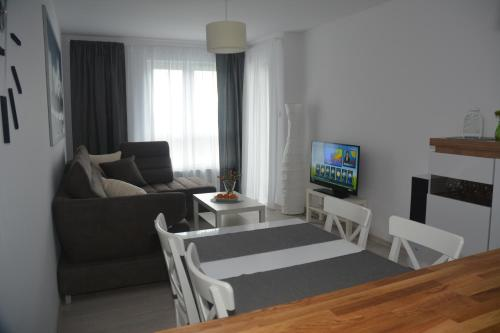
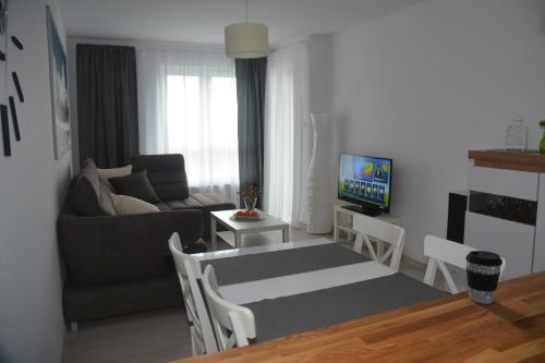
+ coffee cup (482, 277)
